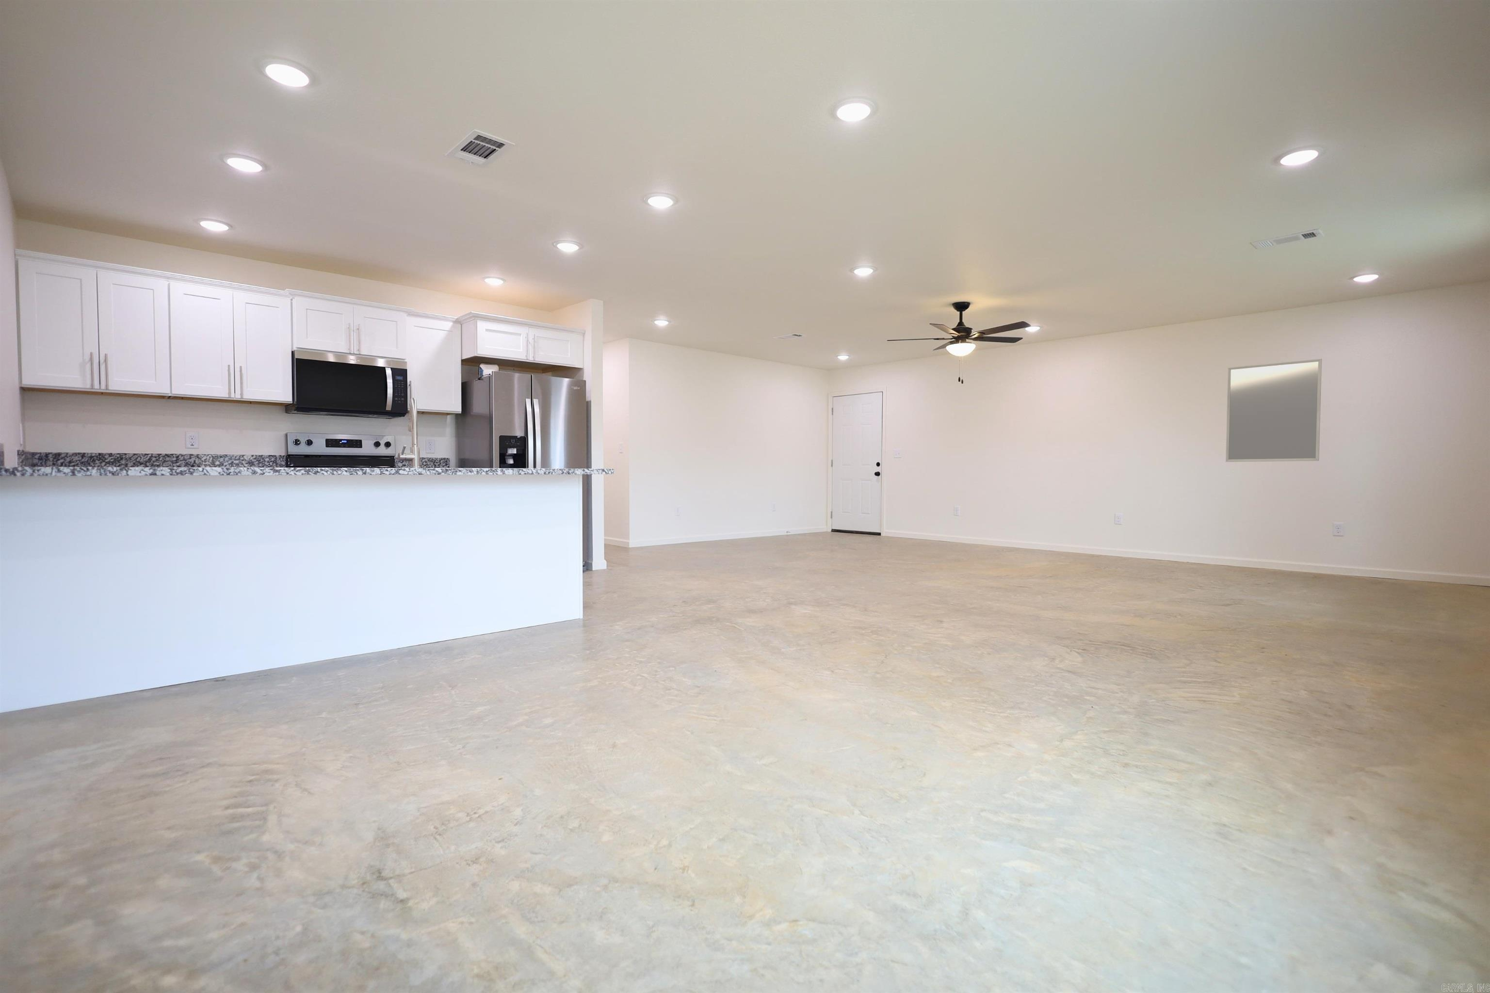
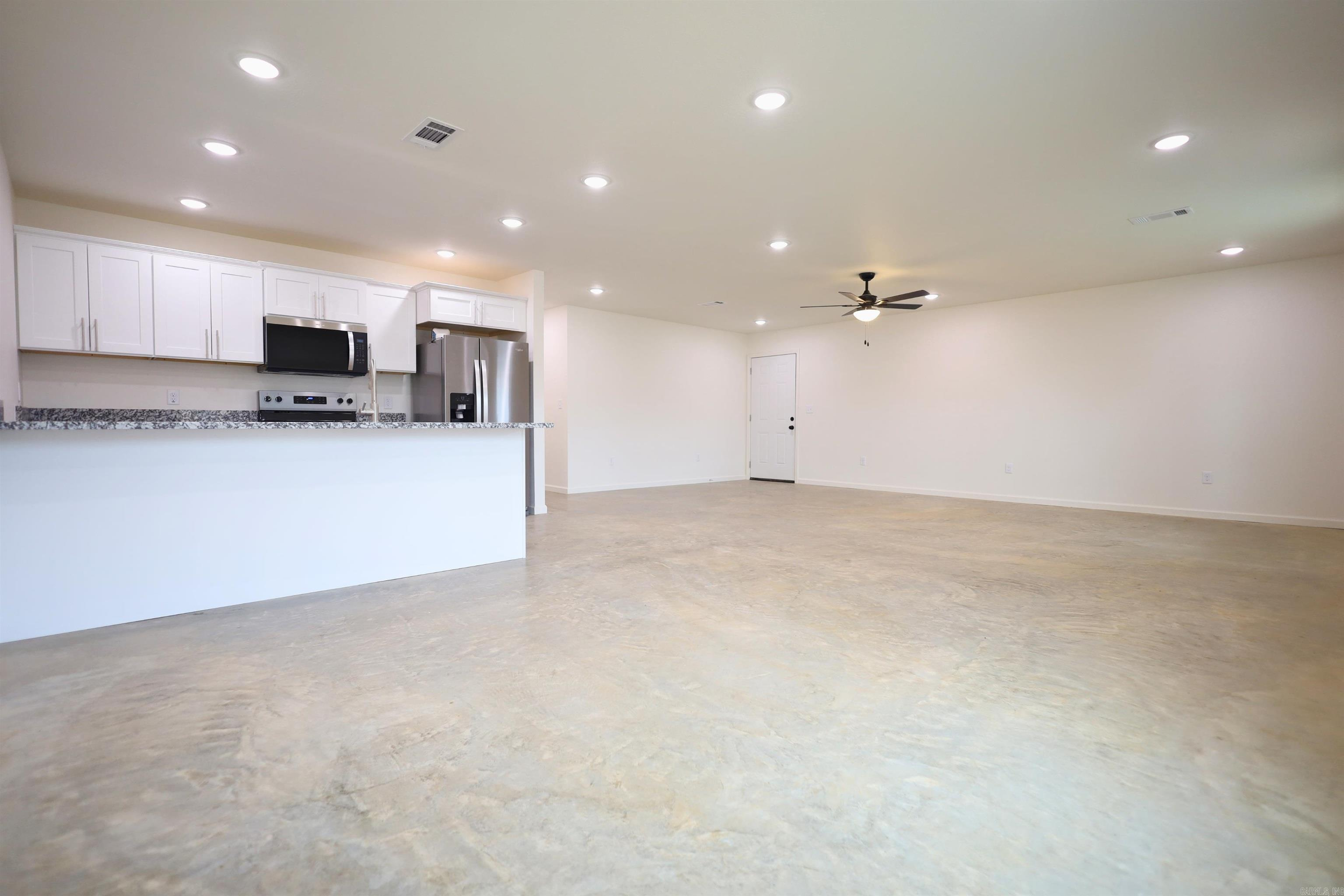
- home mirror (1272, 412)
